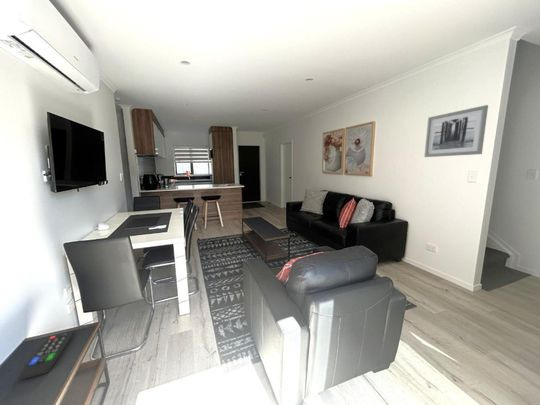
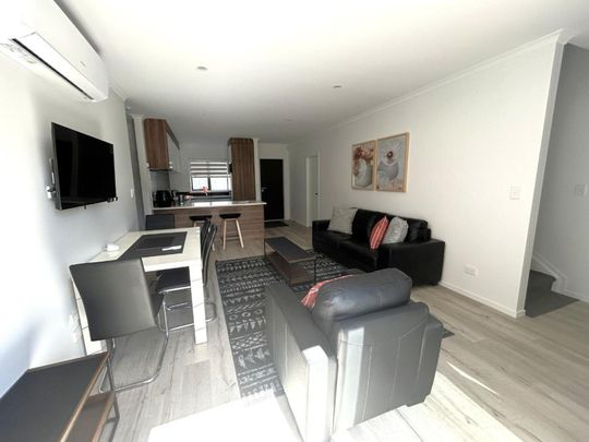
- wall art (452, 134)
- remote control (48, 352)
